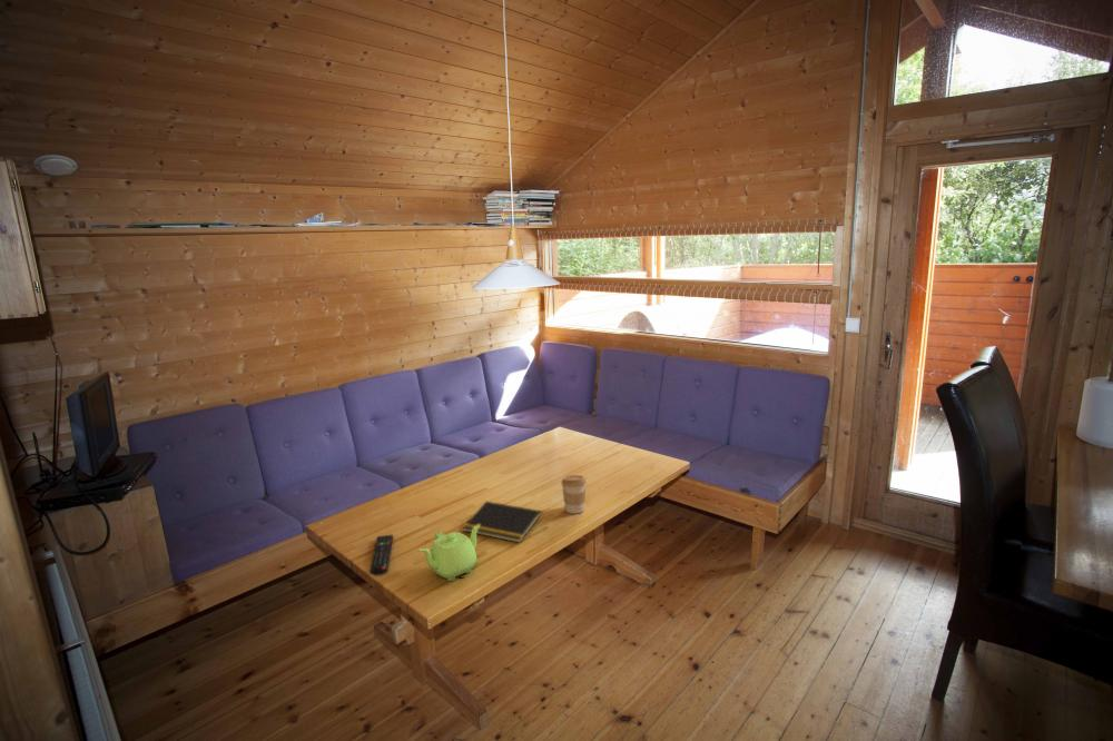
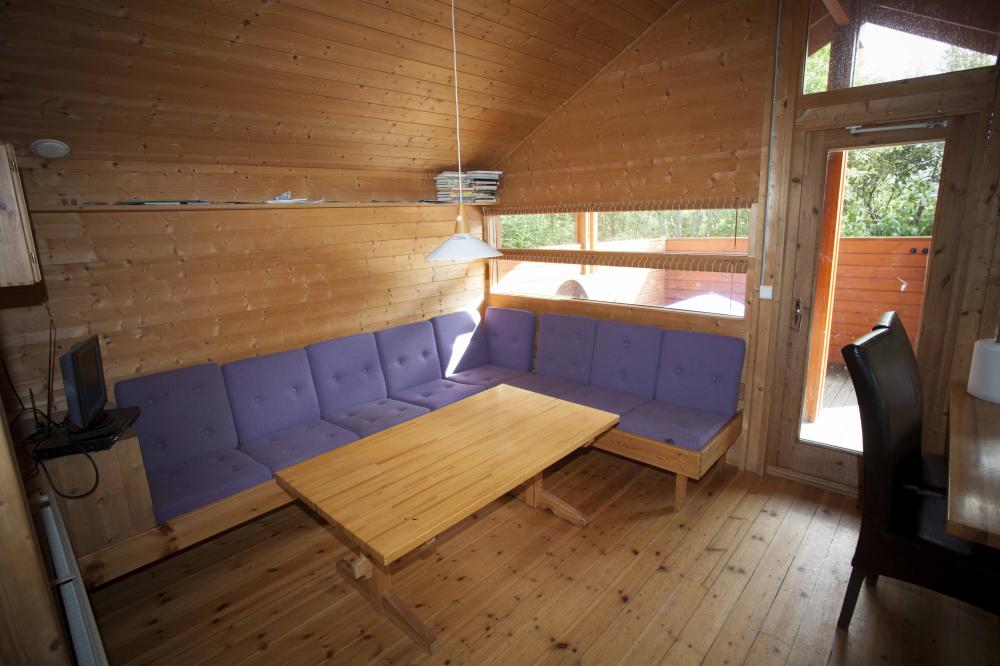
- remote control (382, 554)
- coffee cup (573, 493)
- teapot (450, 551)
- notepad (502, 521)
